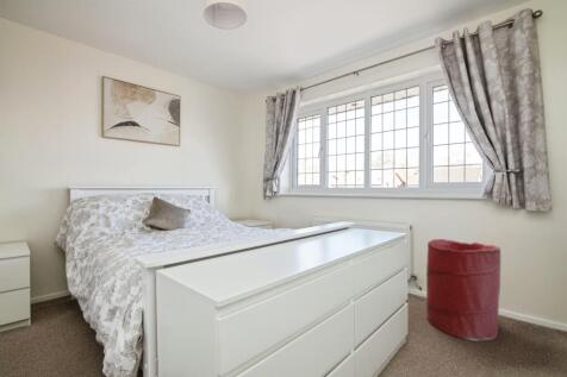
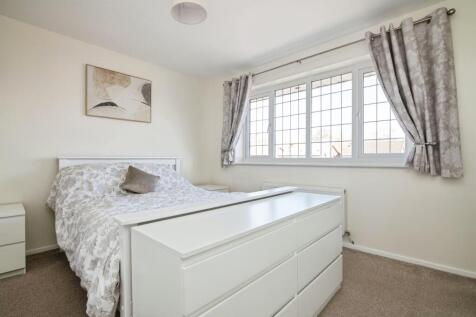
- laundry hamper (461, 282)
